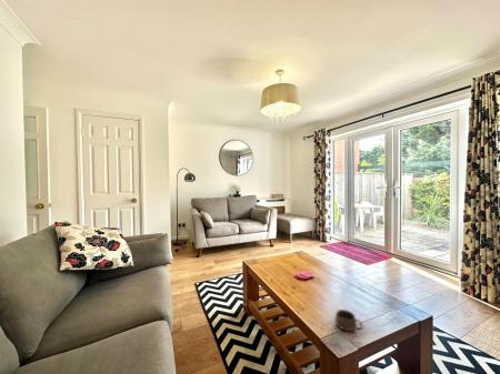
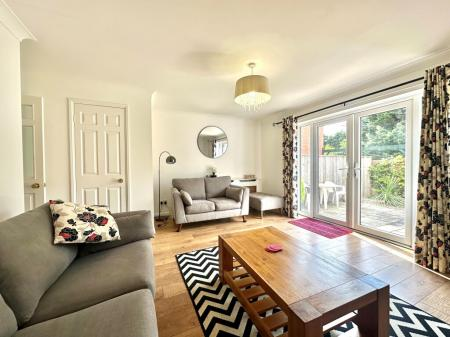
- cup (348, 321)
